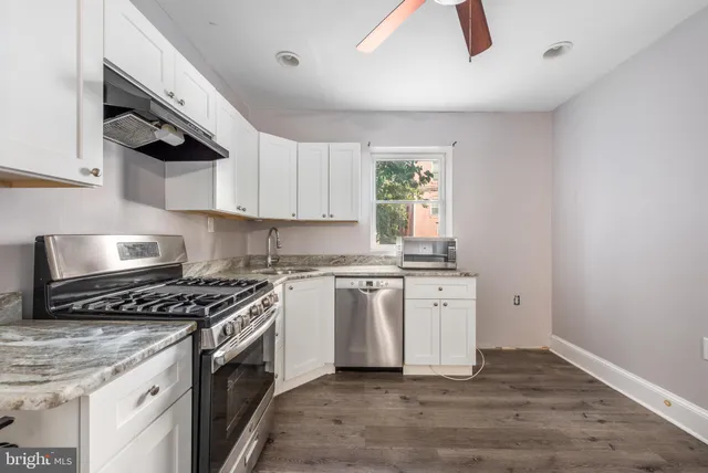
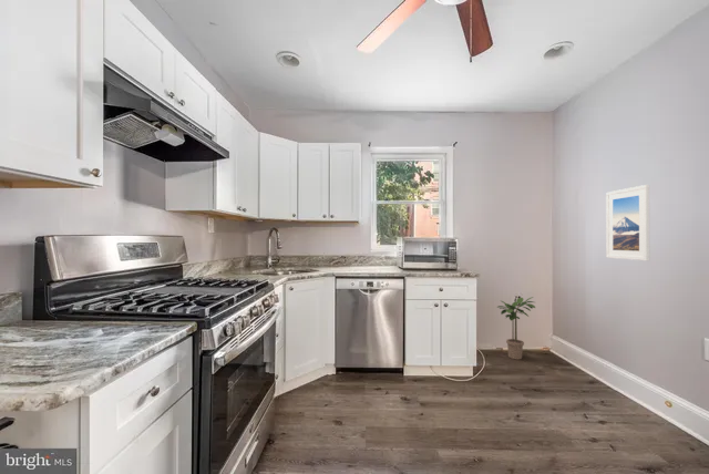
+ potted plant (515, 326)
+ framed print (626, 224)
